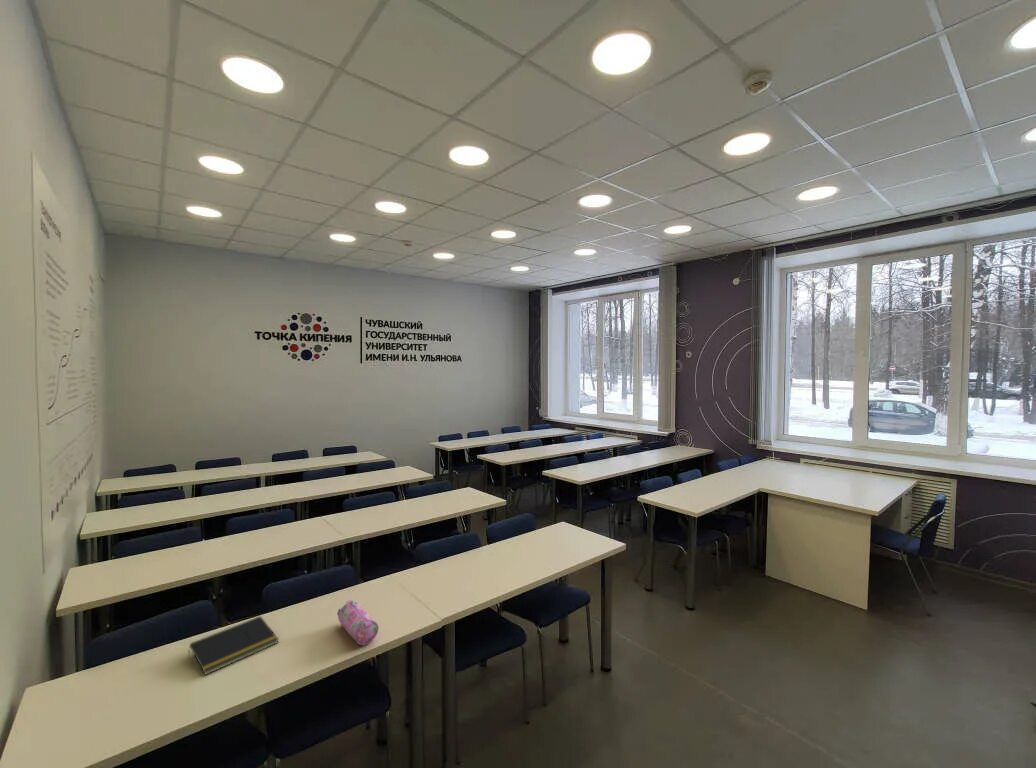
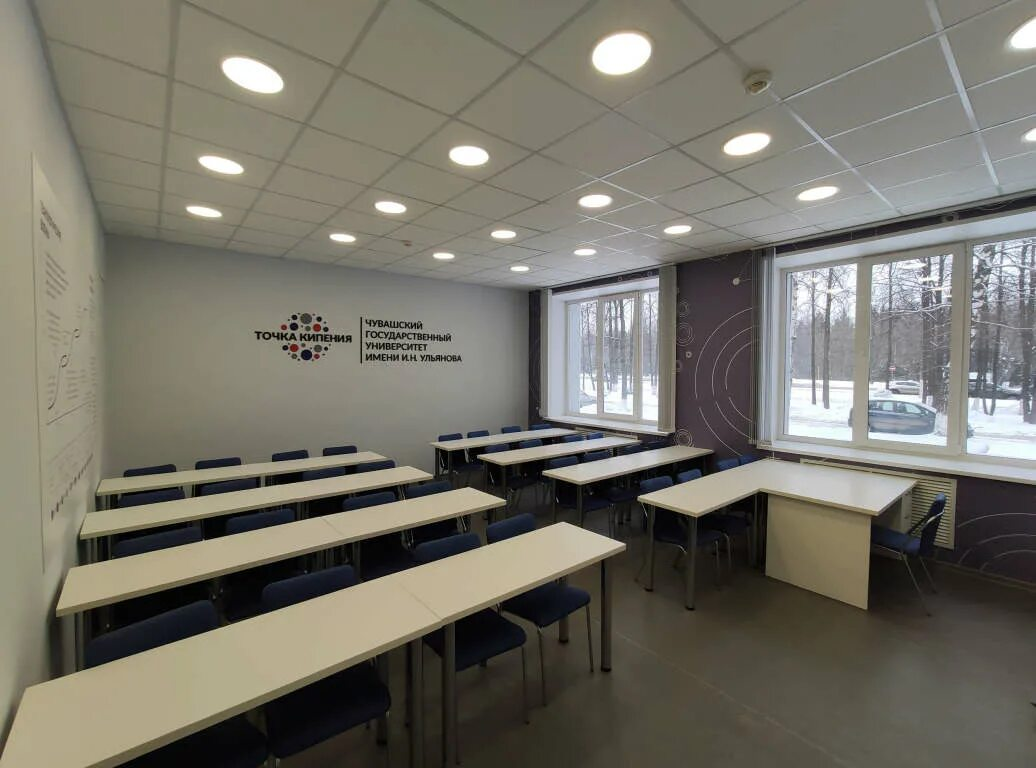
- notepad (235, 642)
- pencil case (357, 621)
